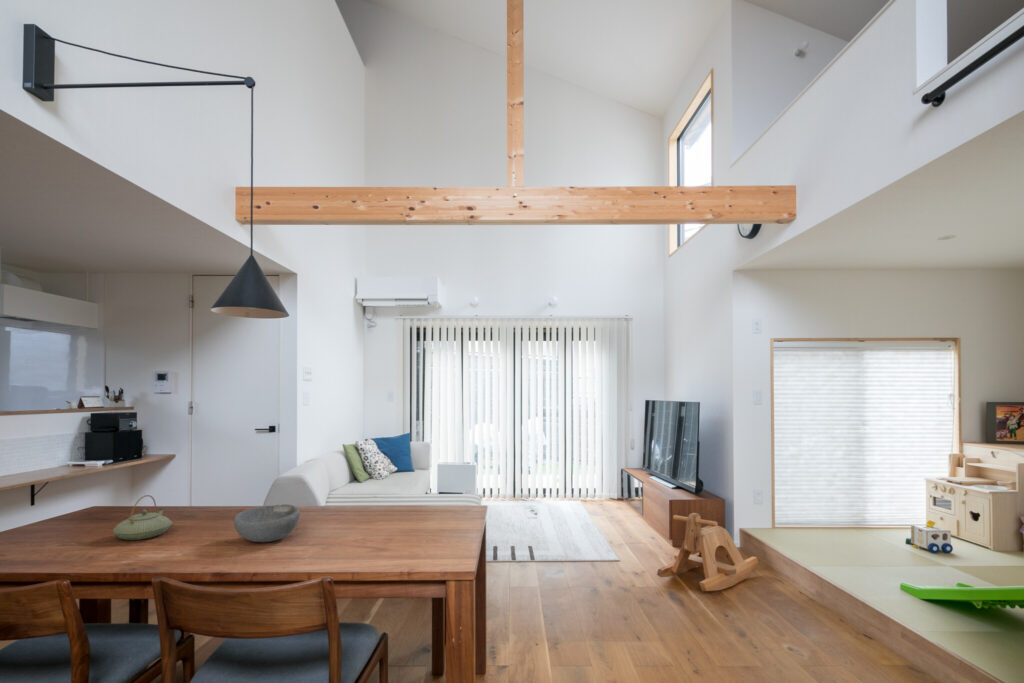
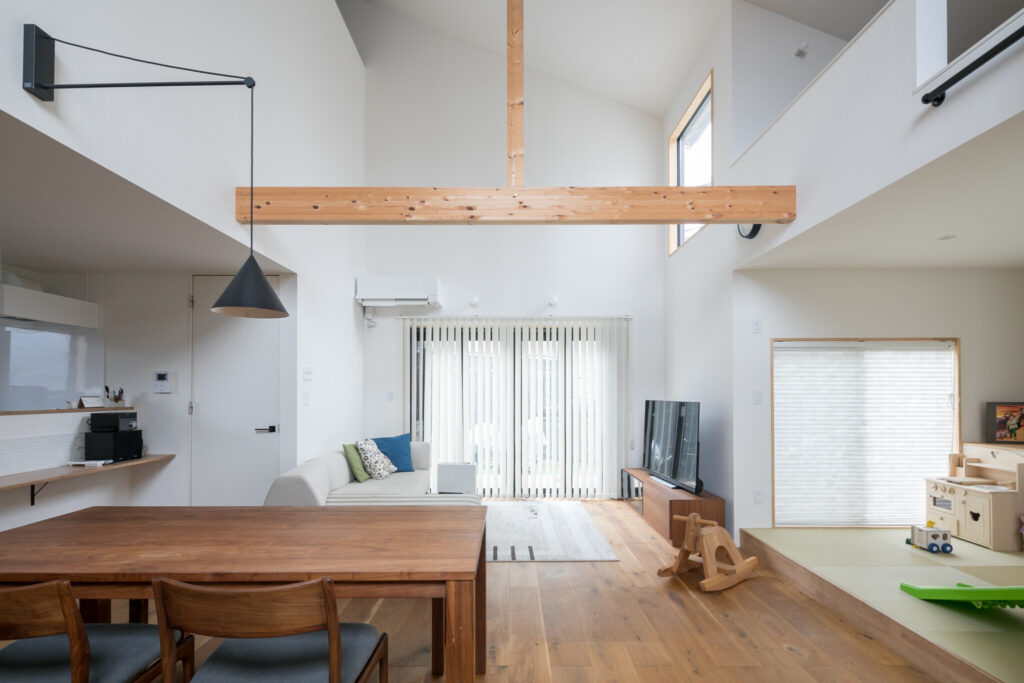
- bowl (267, 525)
- teapot (145, 514)
